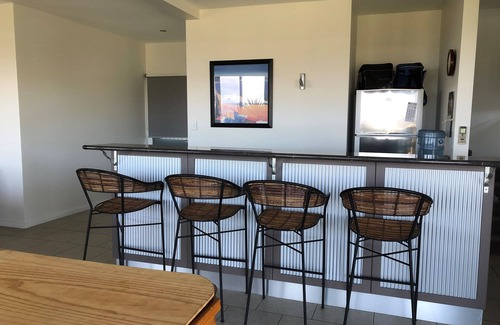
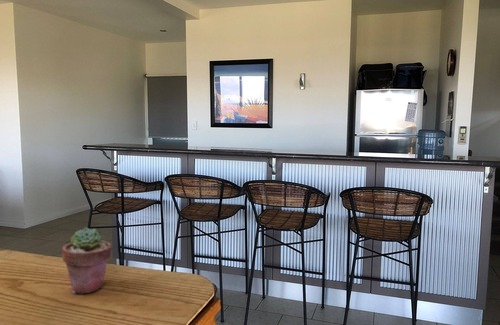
+ potted succulent (87, 257)
